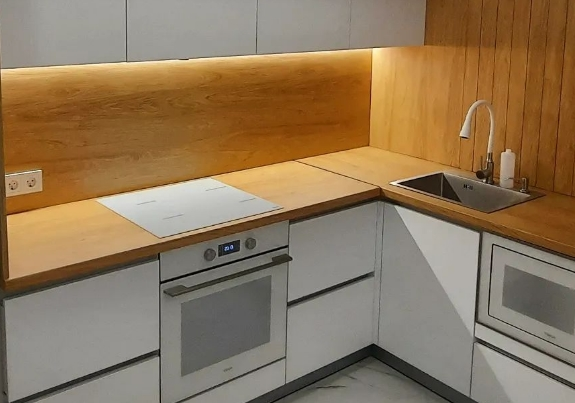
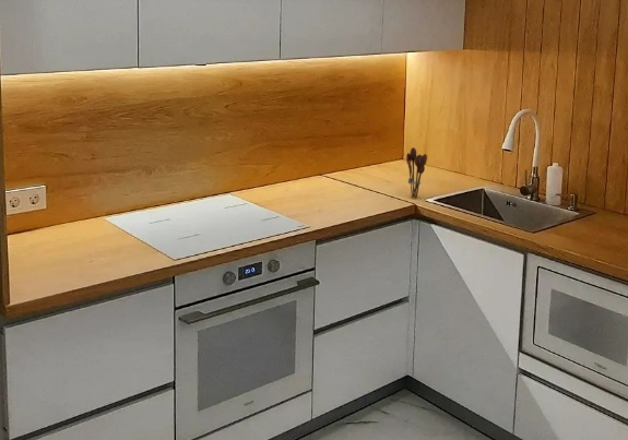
+ utensil holder (416, 173)
